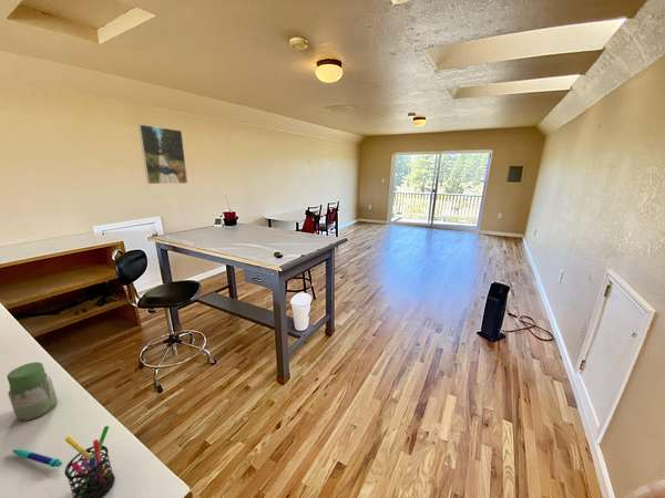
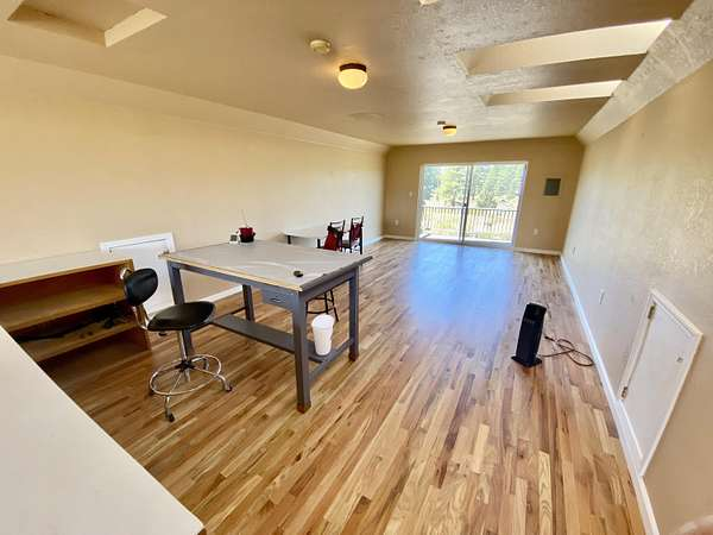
- pen holder (93, 460)
- pen (35, 456)
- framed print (164, 156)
- jar (31, 390)
